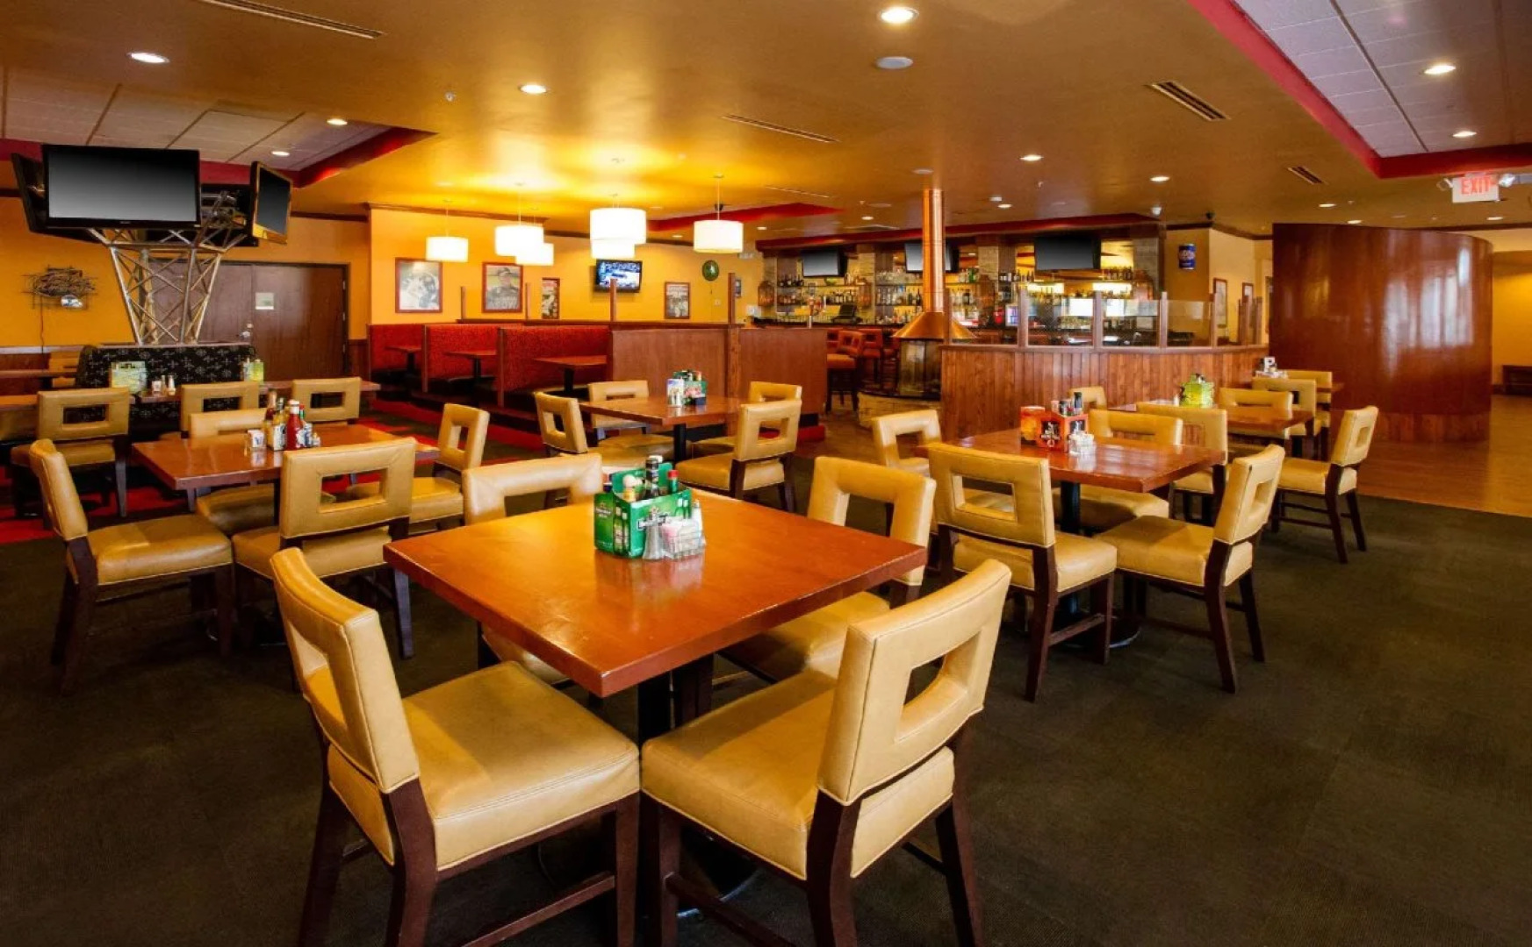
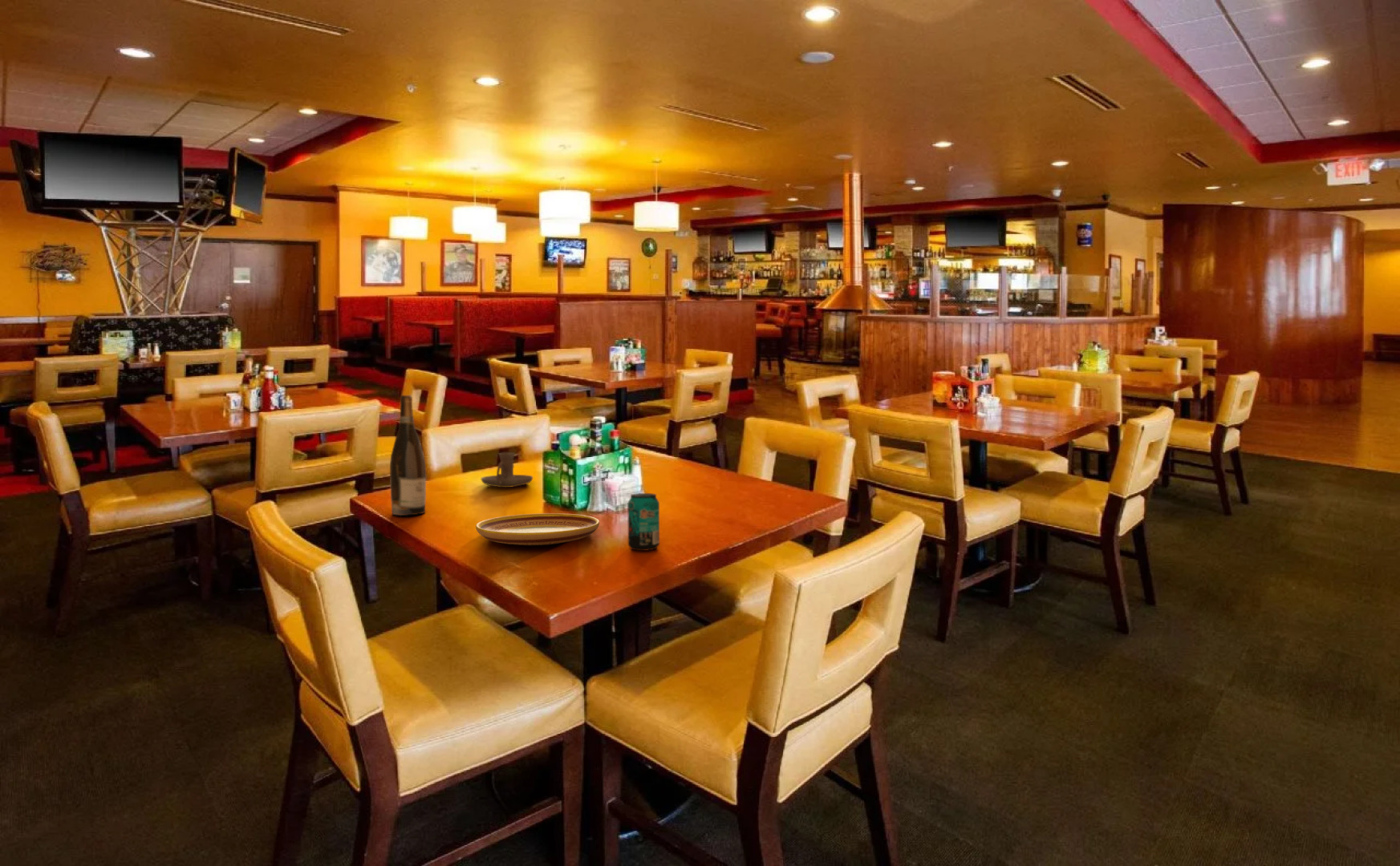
+ wine bottle (407, 454)
+ plate (538, 530)
+ candle holder (505, 470)
+ beverage can (643, 521)
